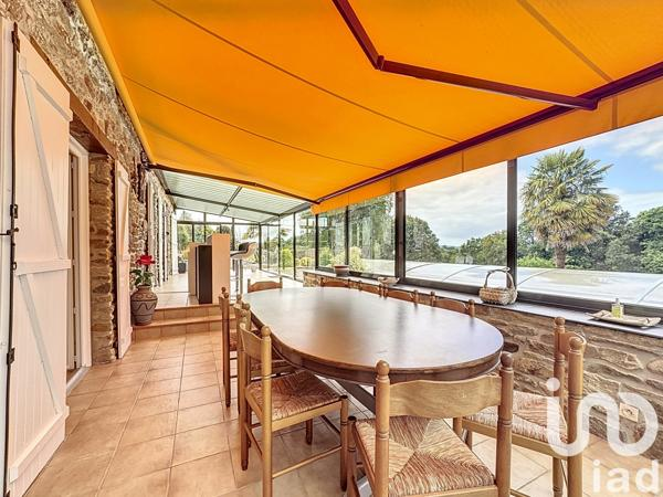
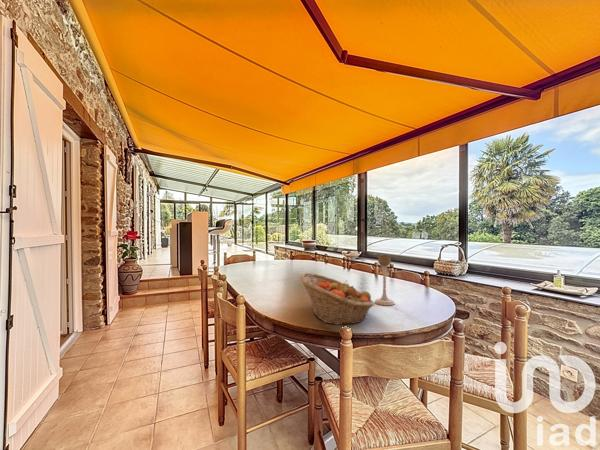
+ candle holder (384, 279)
+ fruit basket (335, 294)
